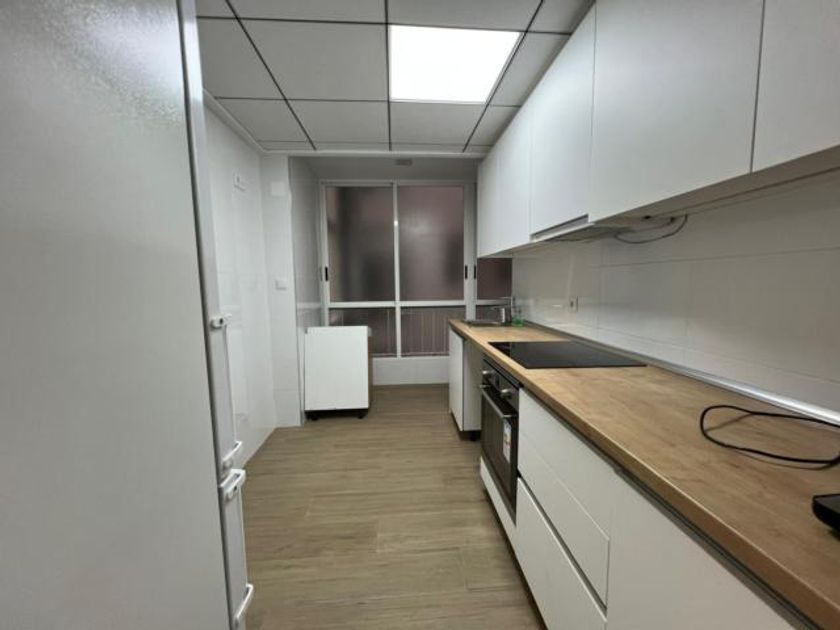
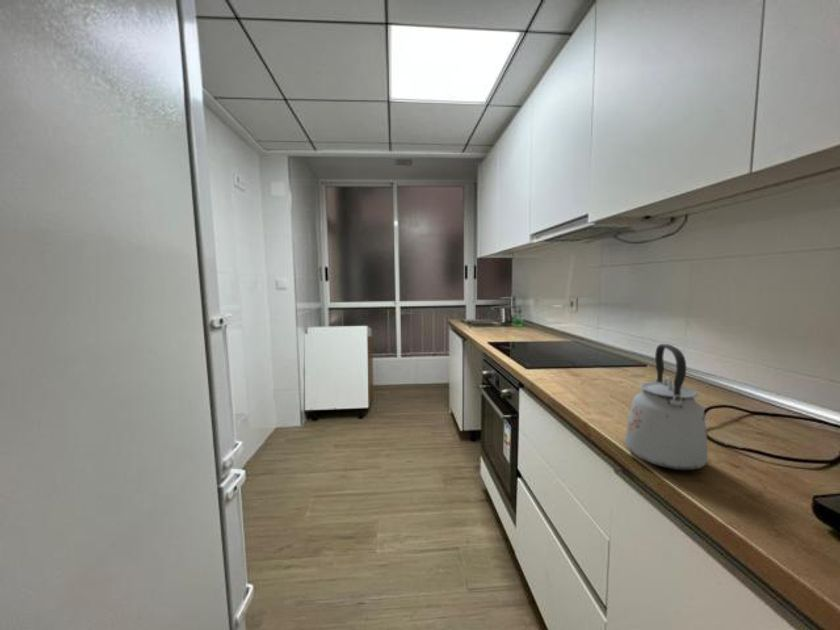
+ kettle (662, 398)
